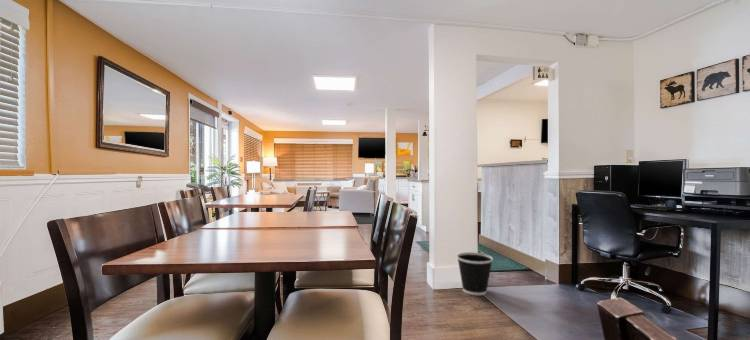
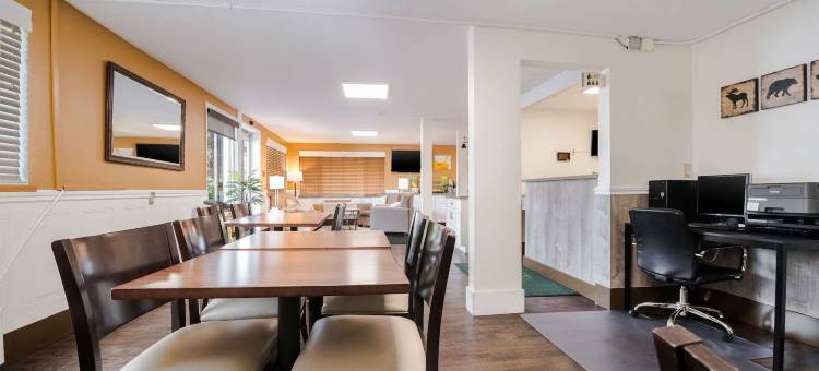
- wastebasket (474, 273)
